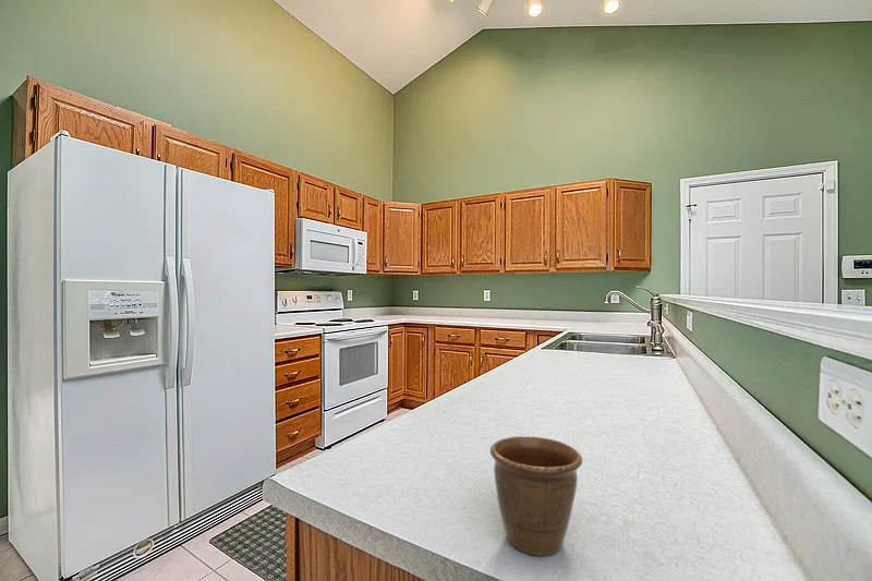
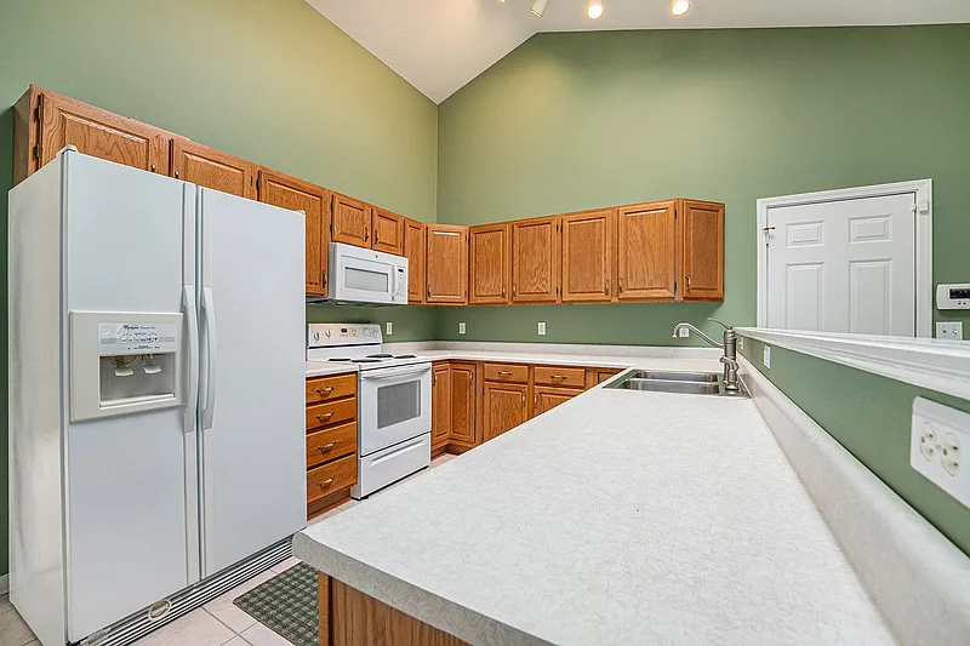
- mug (535, 489)
